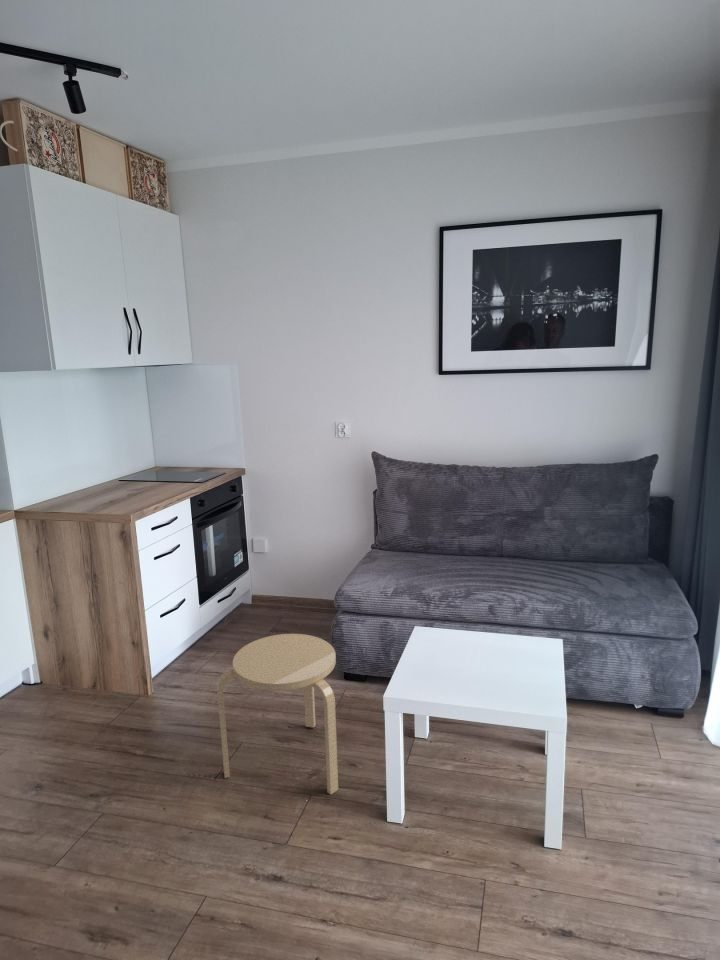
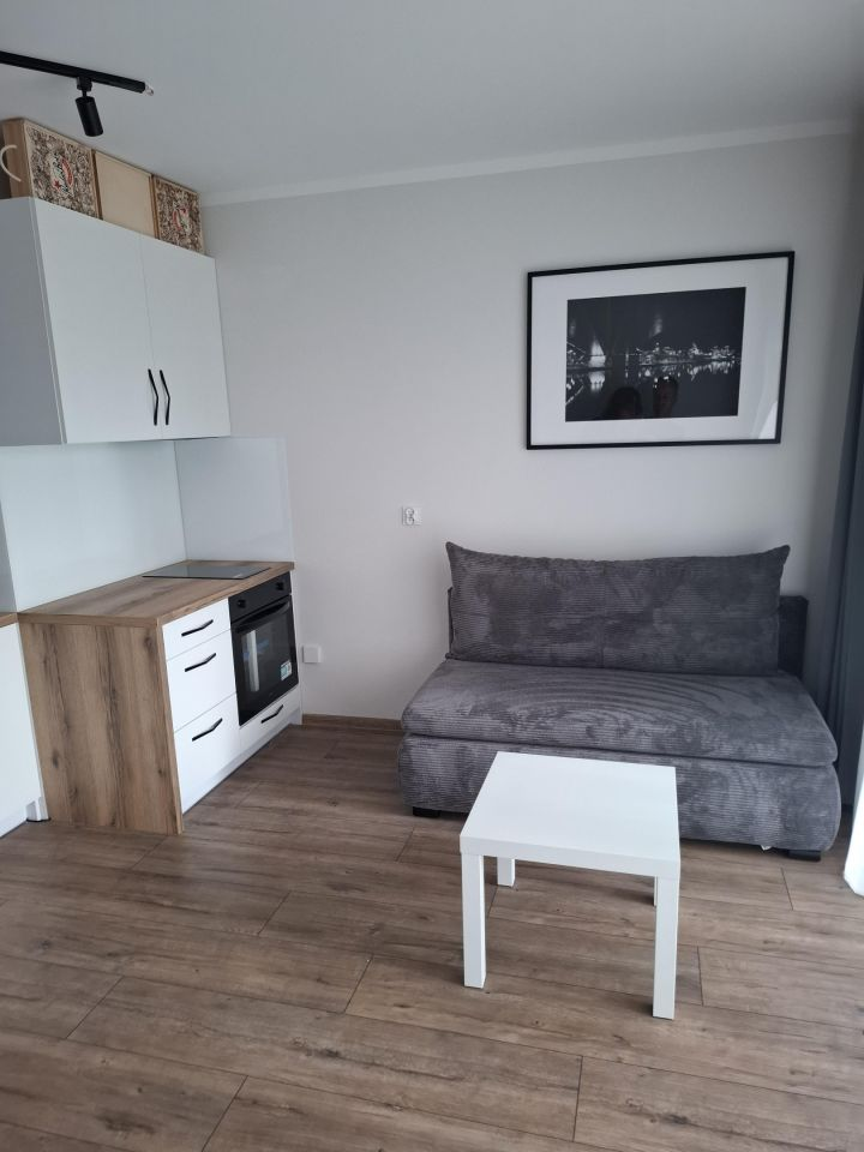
- stool (279, 690)
